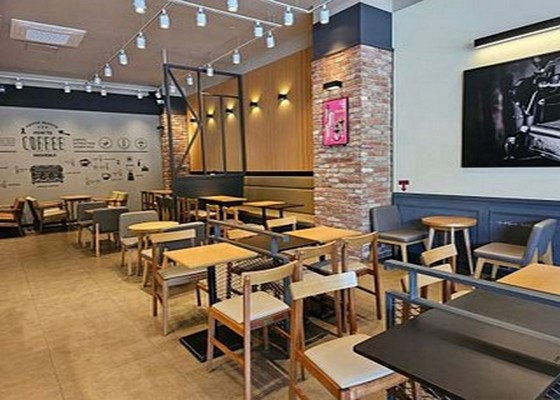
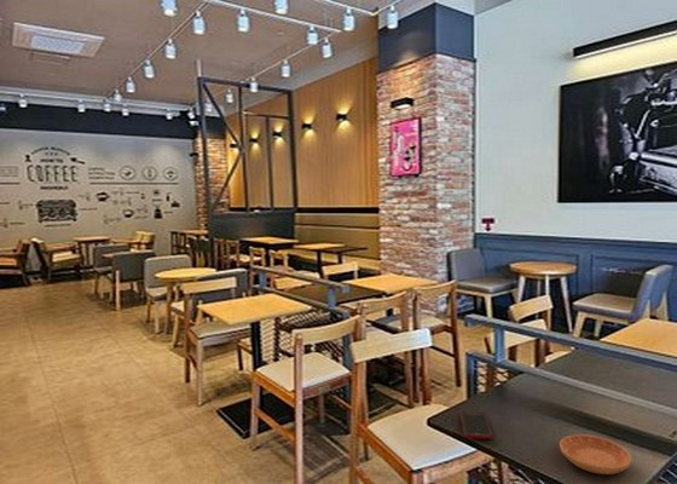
+ cell phone (475, 425)
+ saucer (594, 455)
